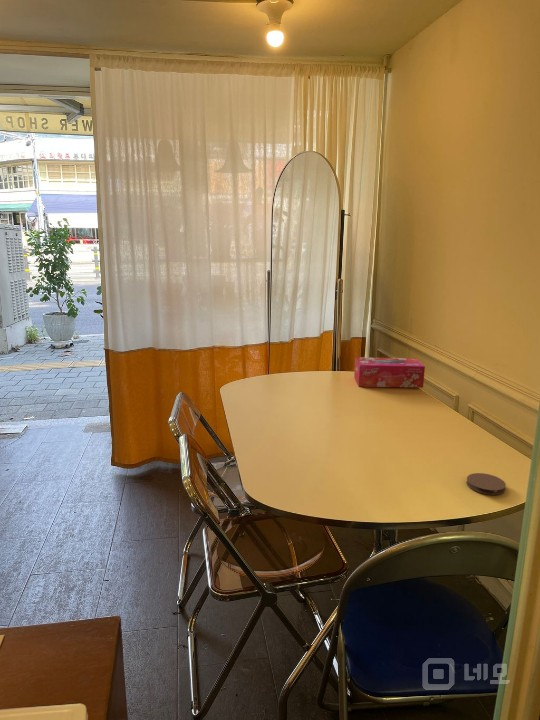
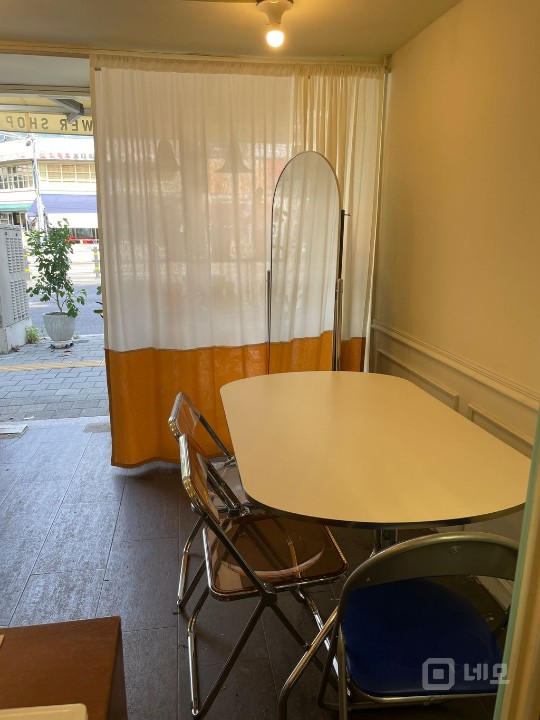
- coaster (485, 483)
- tissue box (388, 372)
